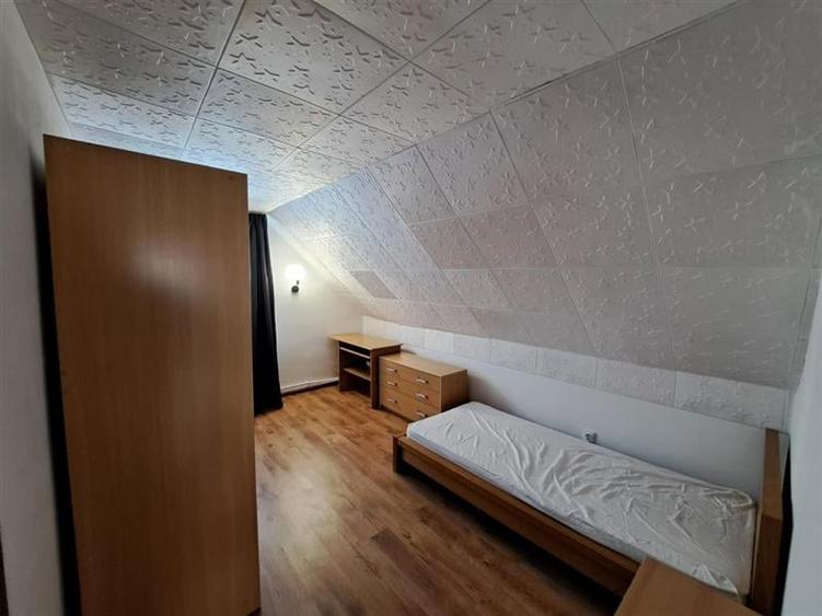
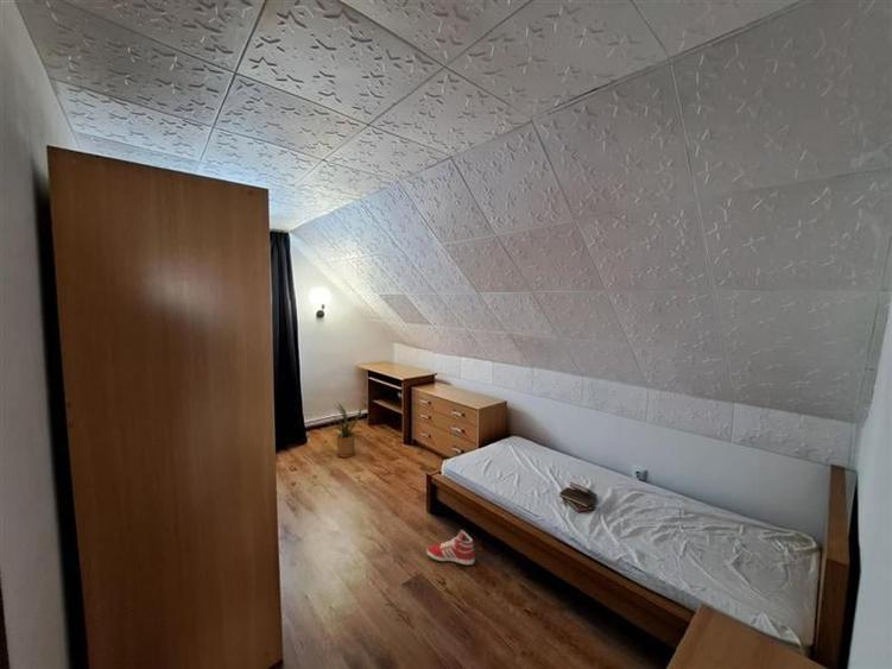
+ book (581, 492)
+ sneaker (450, 544)
+ house plant (343, 430)
